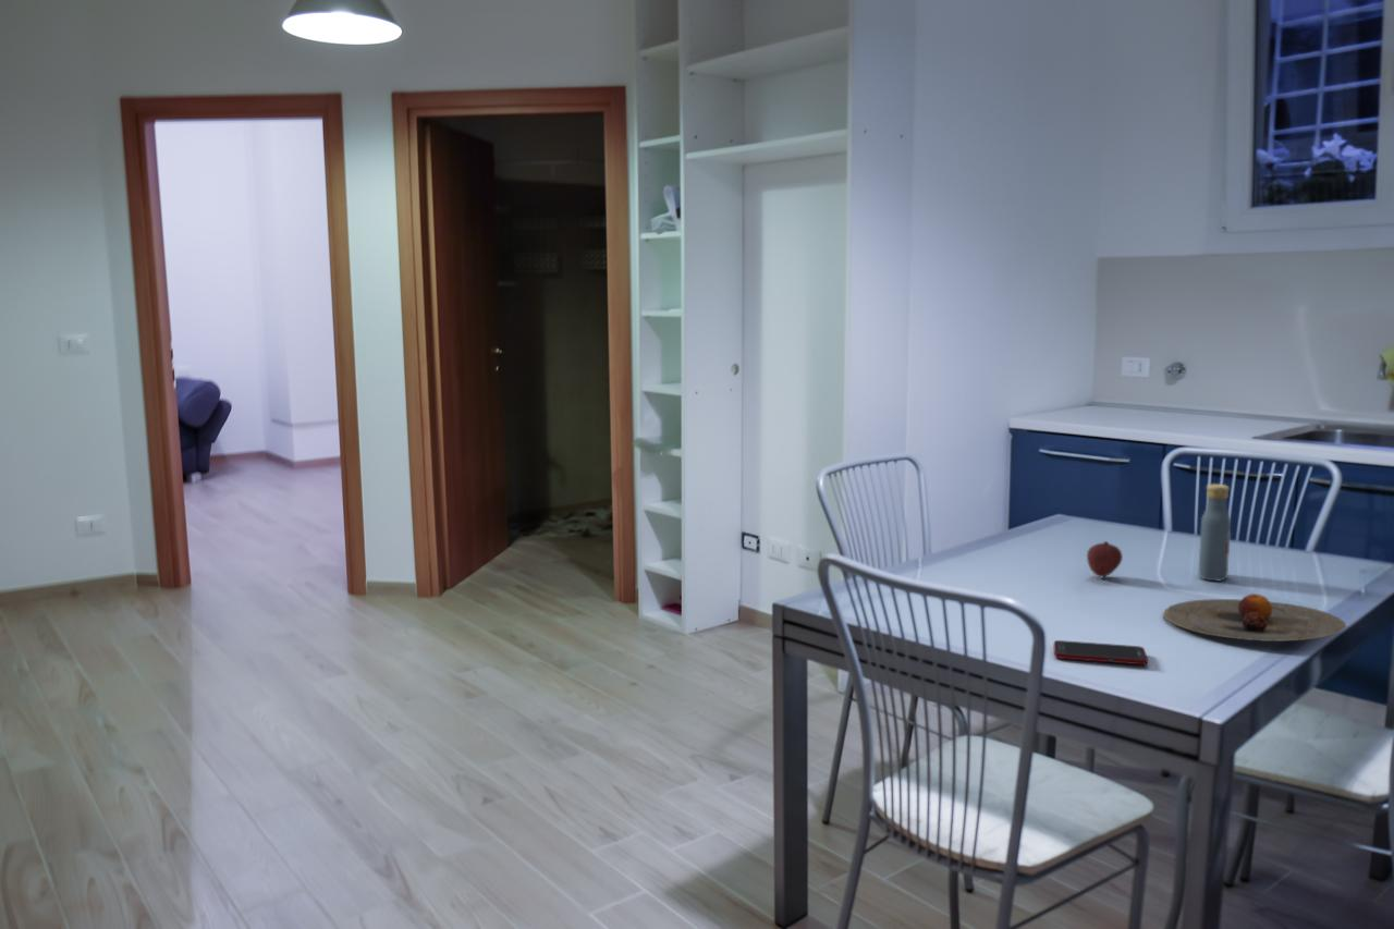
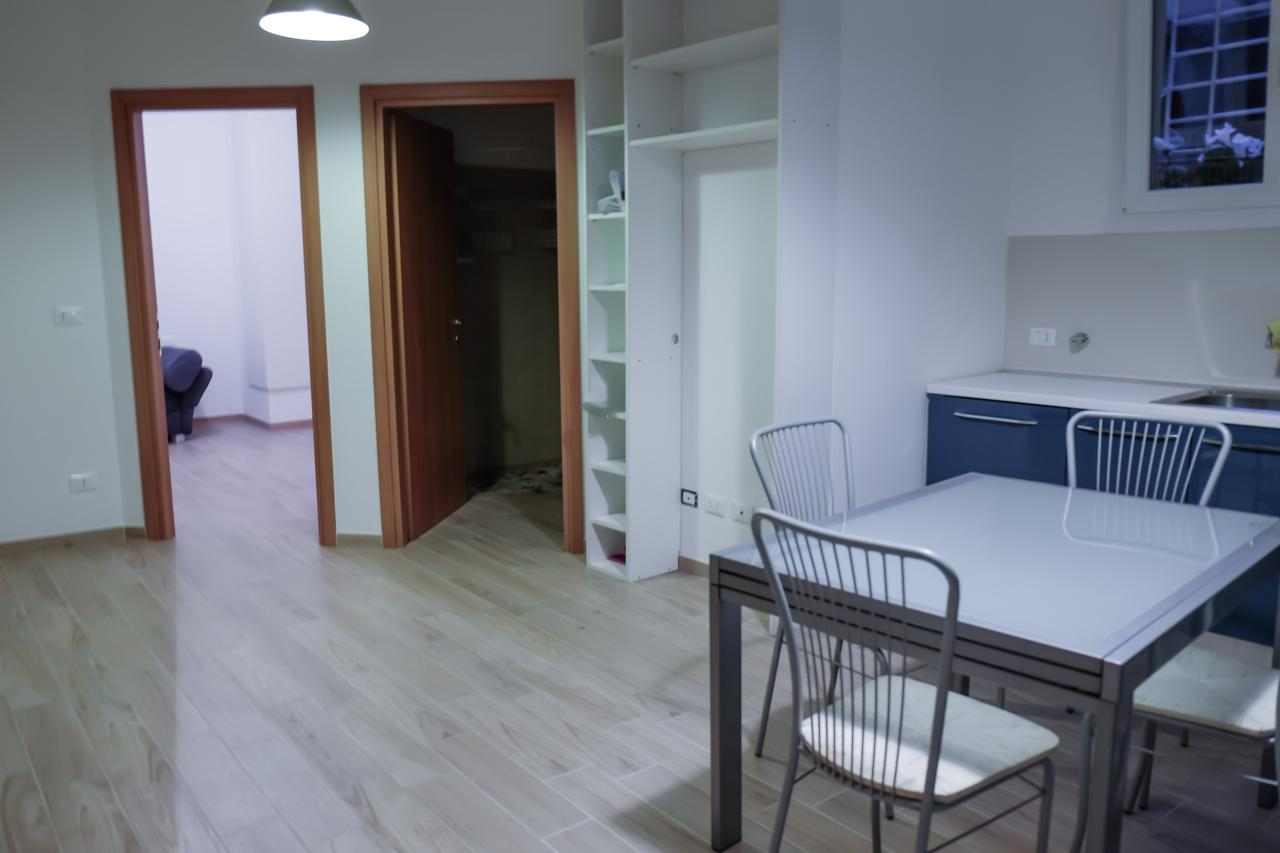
- fruit (1104, 559)
- vodka (1214, 530)
- plate (1251, 612)
- cell phone (1099, 652)
